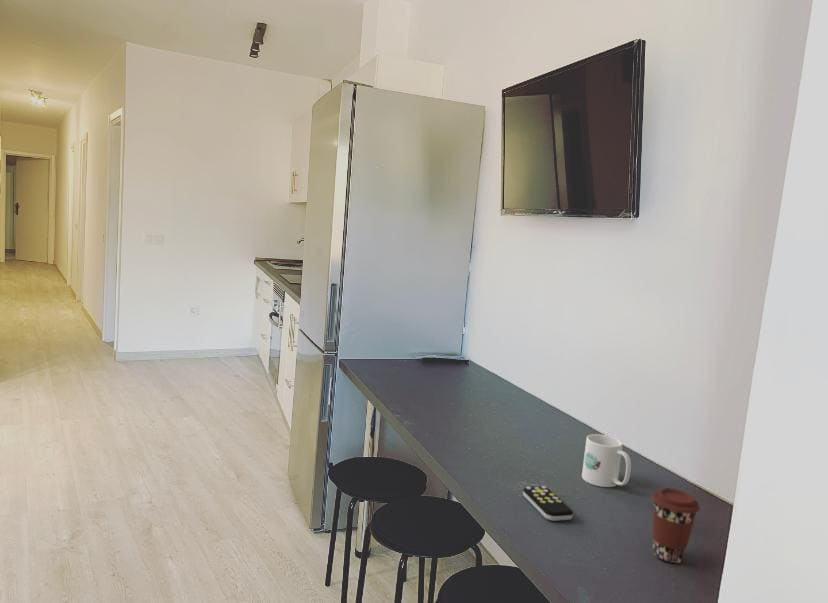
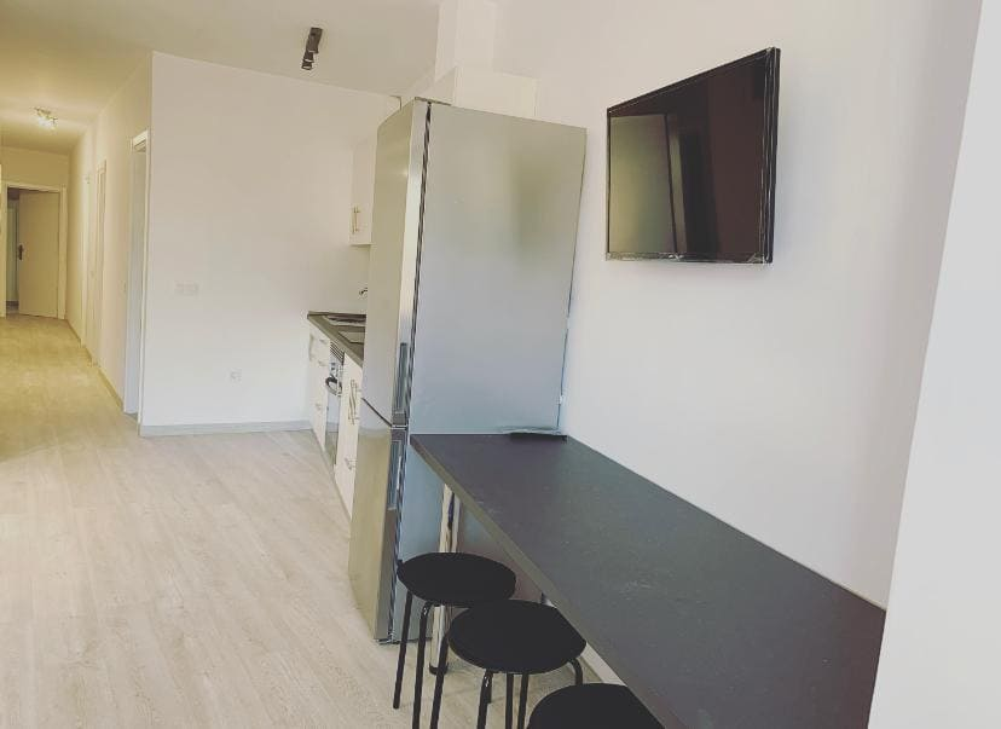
- mug (608, 462)
- coffee cup (672, 525)
- remote control (547, 502)
